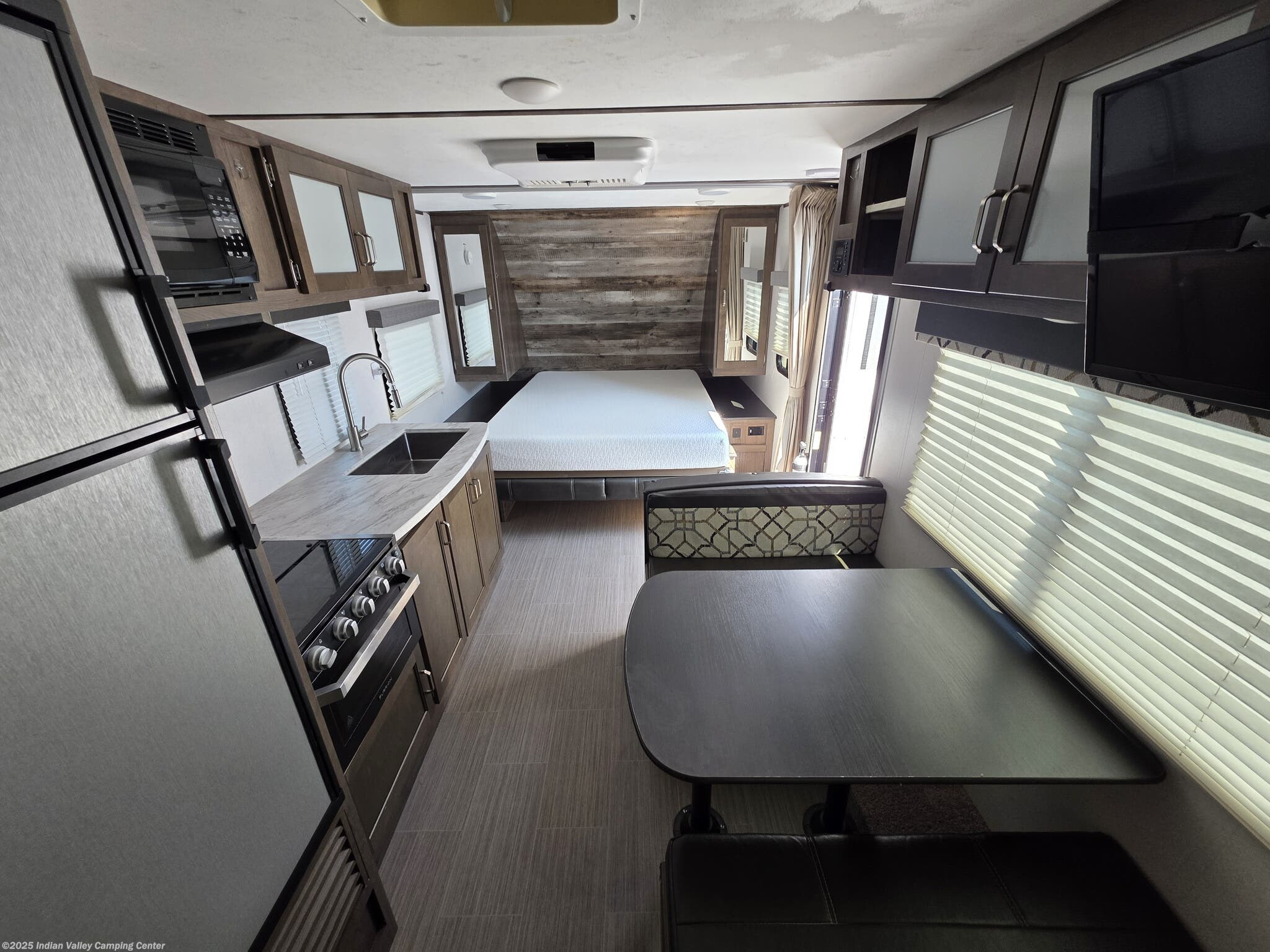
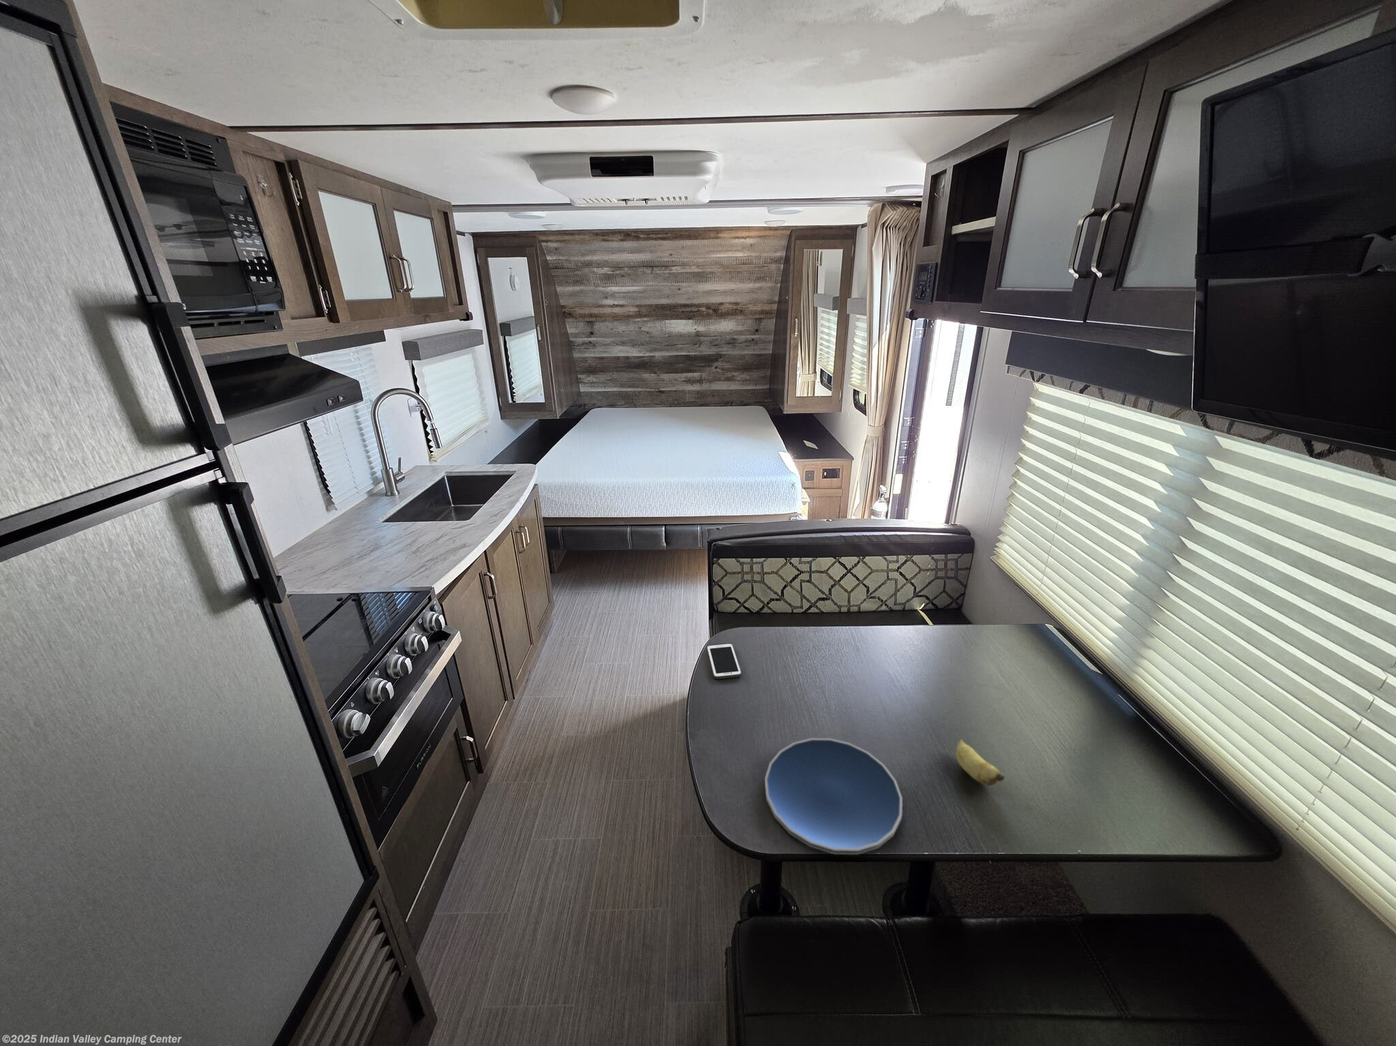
+ banana (975, 764)
+ cell phone (723, 660)
+ plate (832, 791)
